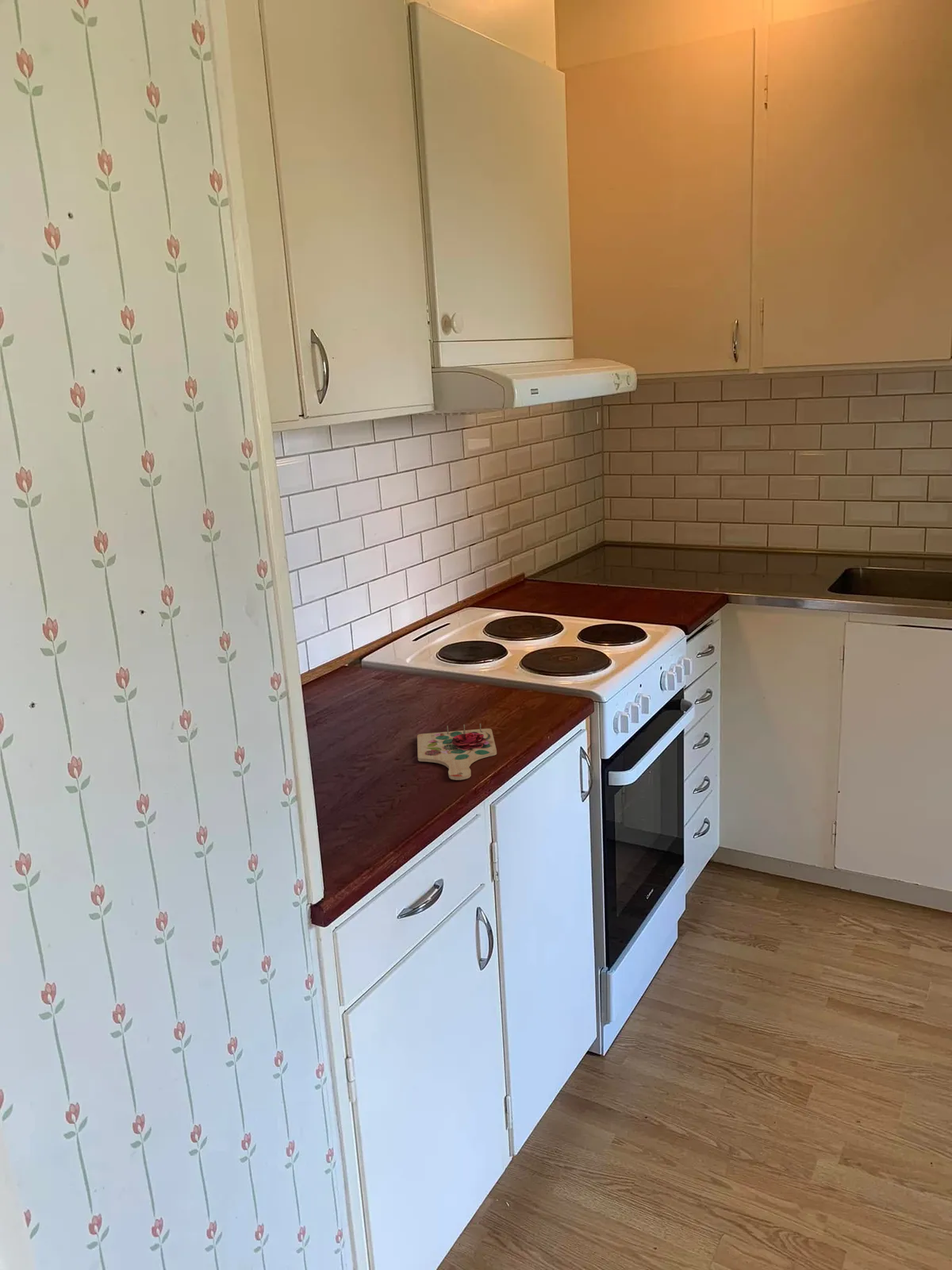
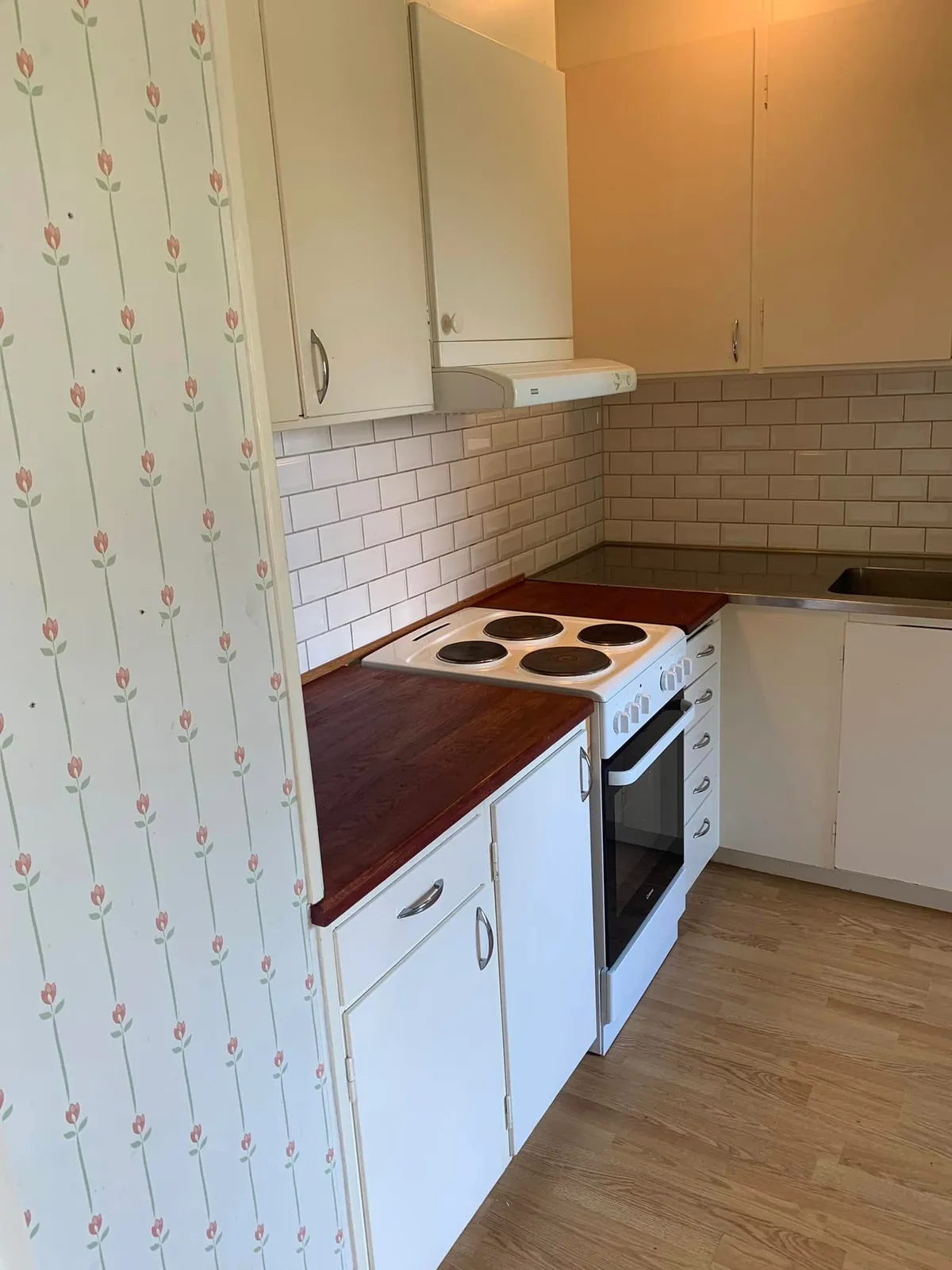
- cutting board (456, 749)
